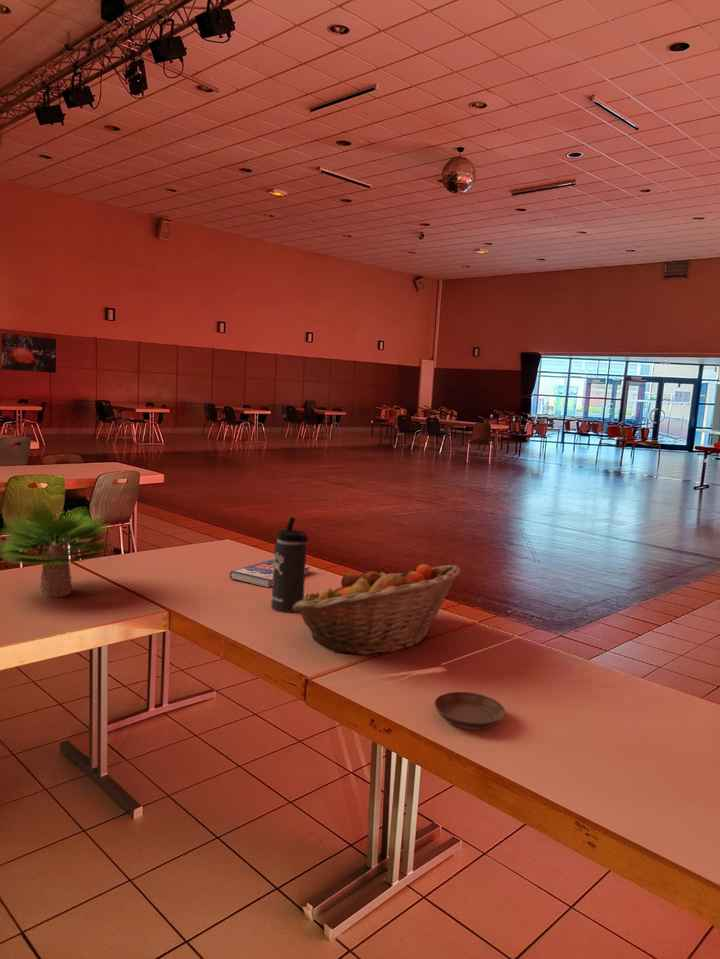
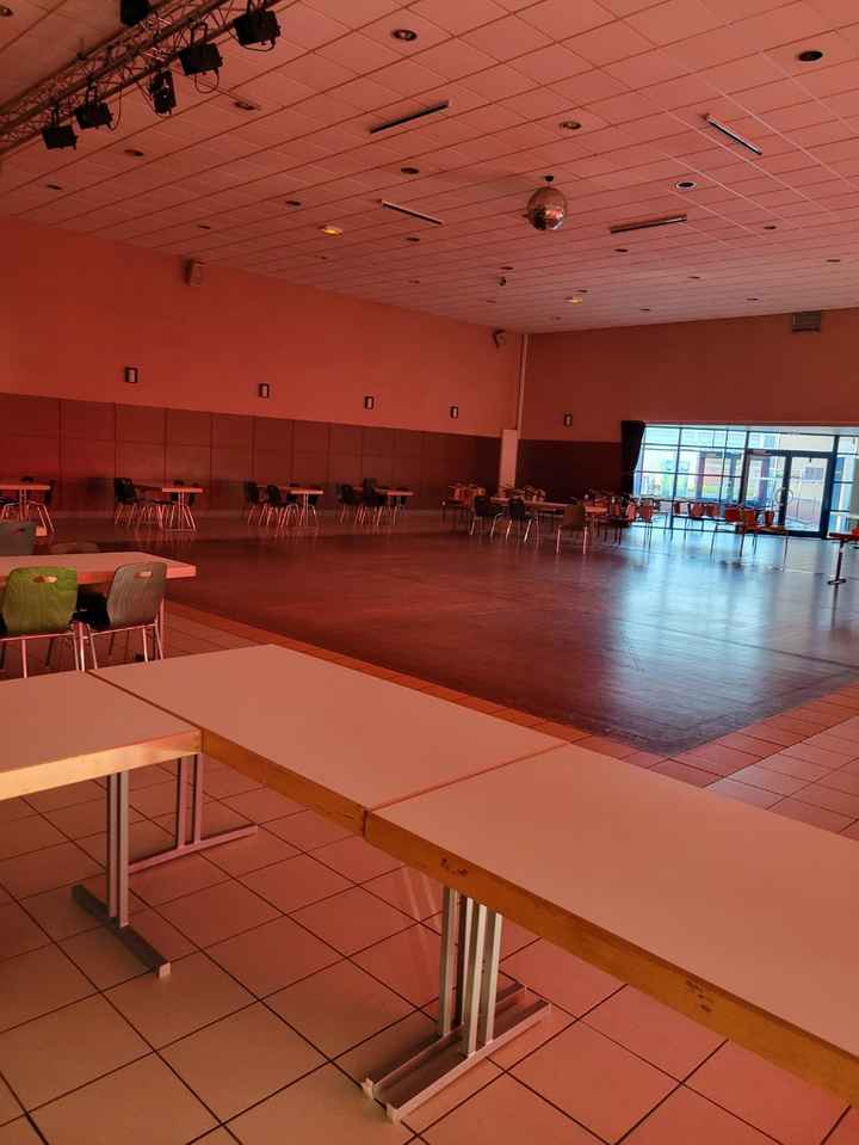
- thermos bottle (291, 563)
- book (270, 572)
- saucer (469, 712)
- fruit basket (379, 600)
- wall art (29, 353)
- potted plant (56, 548)
